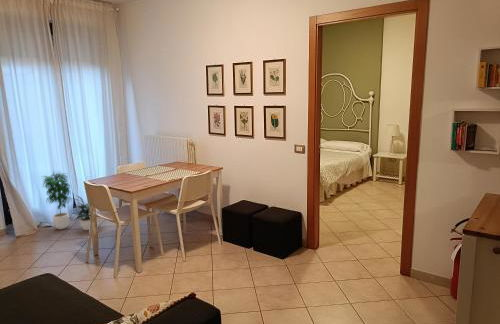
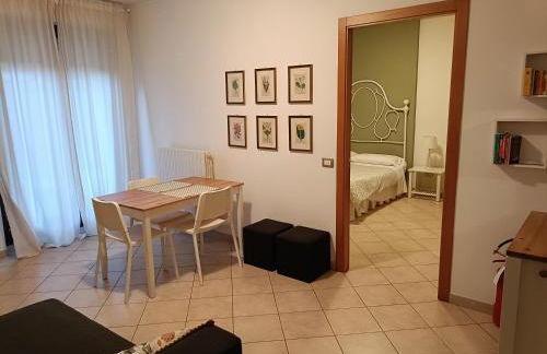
- potted plant (71, 199)
